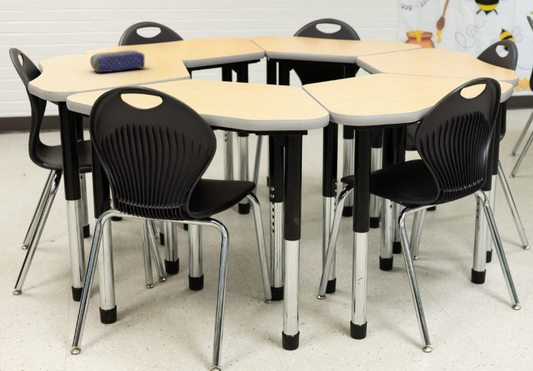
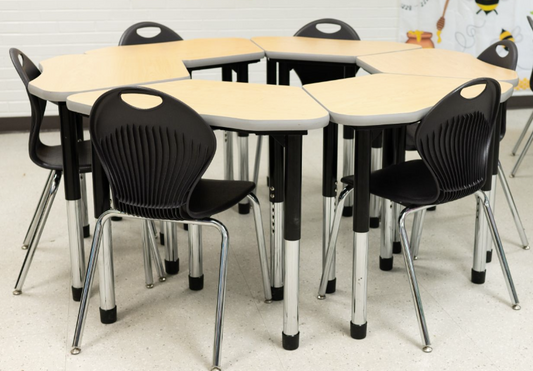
- pencil case (117, 60)
